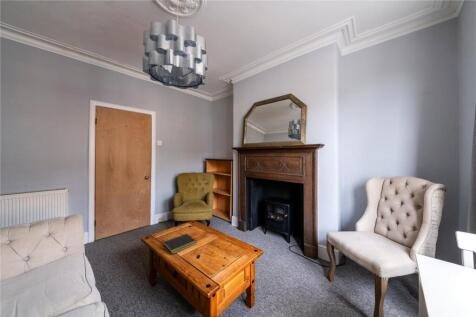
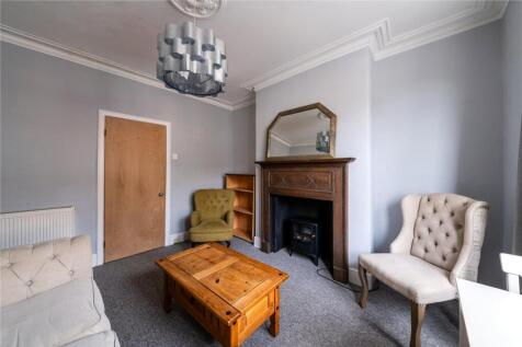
- notepad (180, 242)
